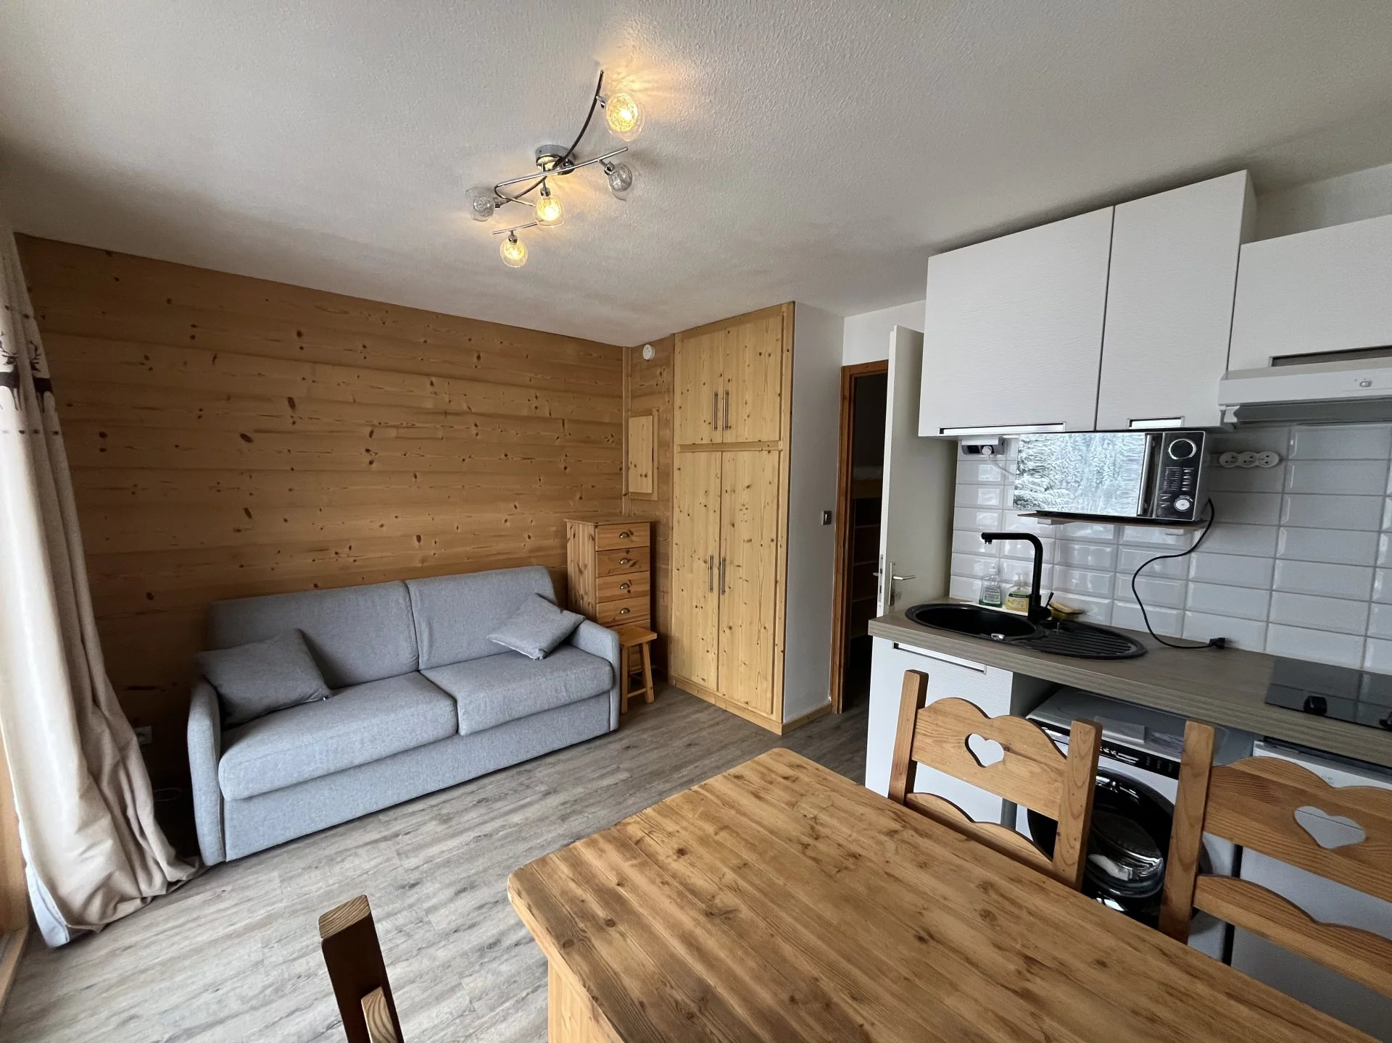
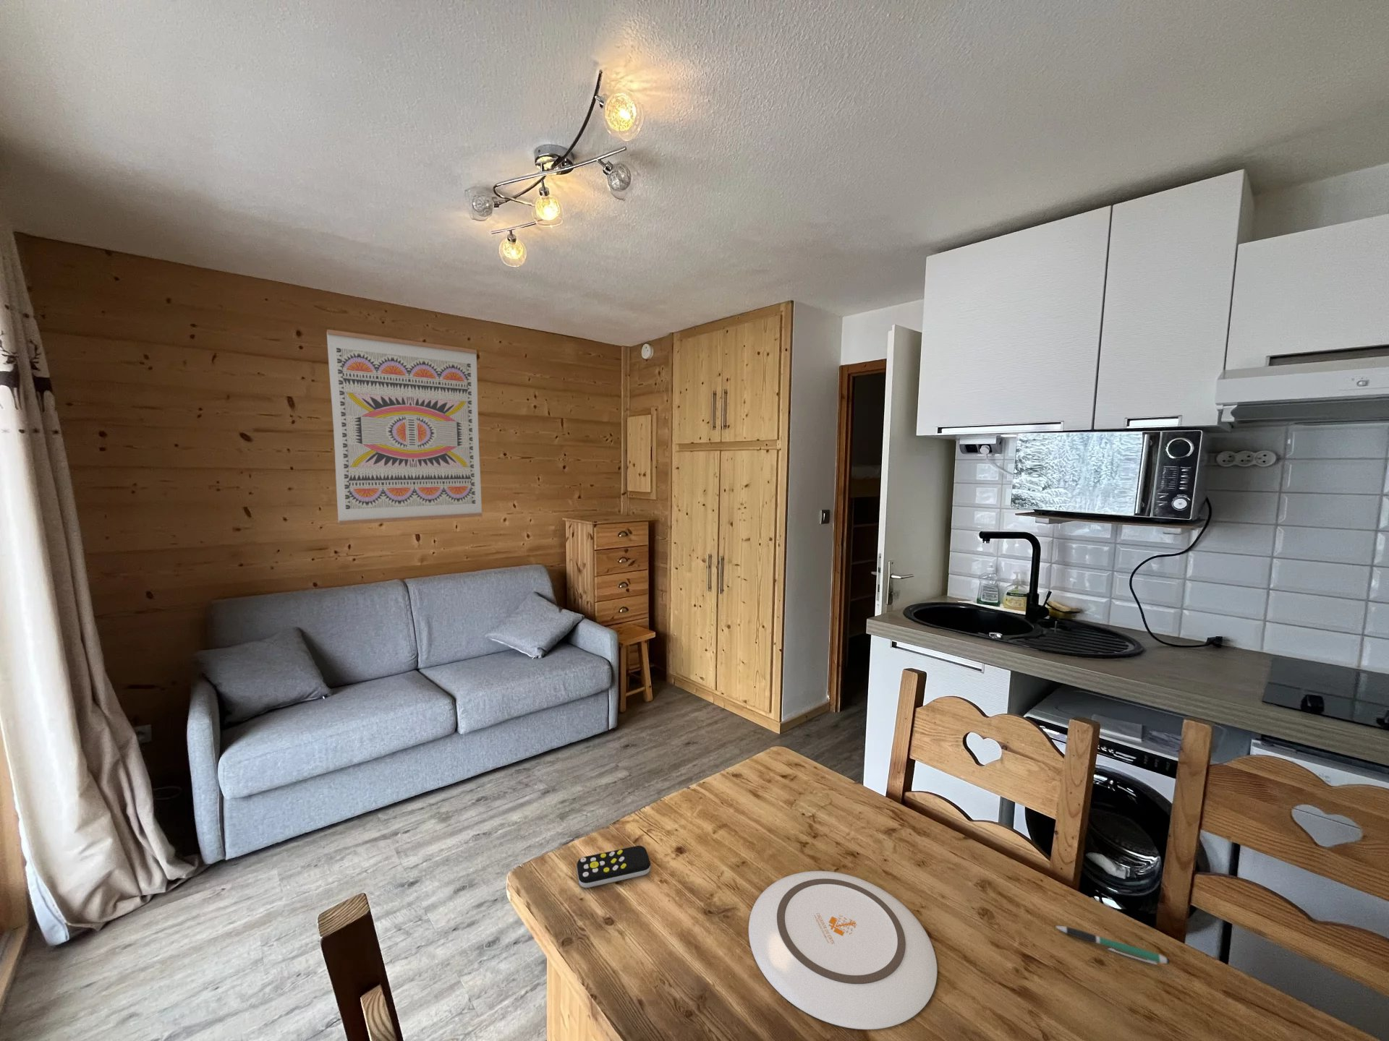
+ remote control (614, 865)
+ wall art (411, 432)
+ pen (1110, 944)
+ plate (839, 932)
